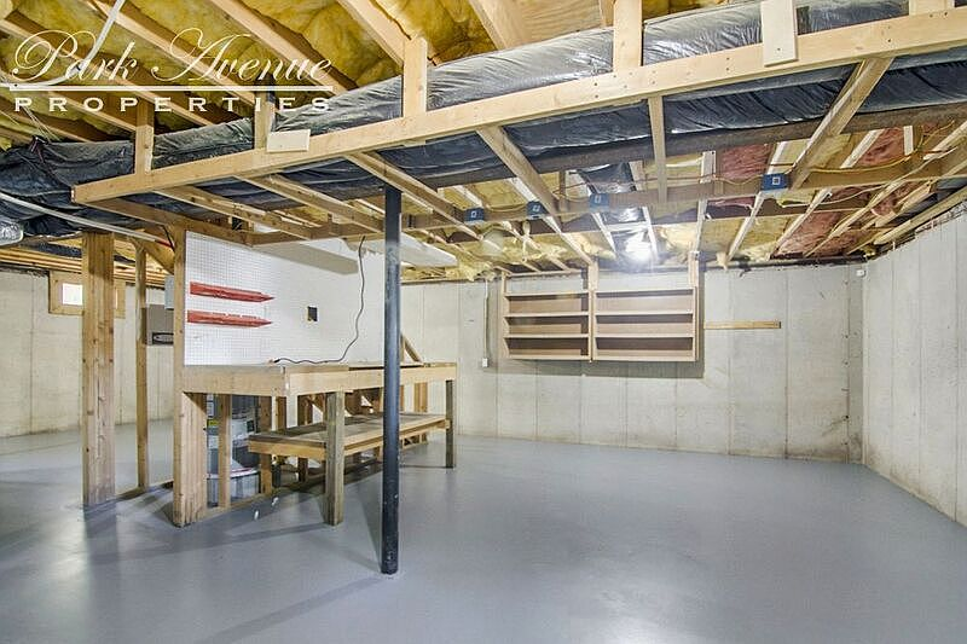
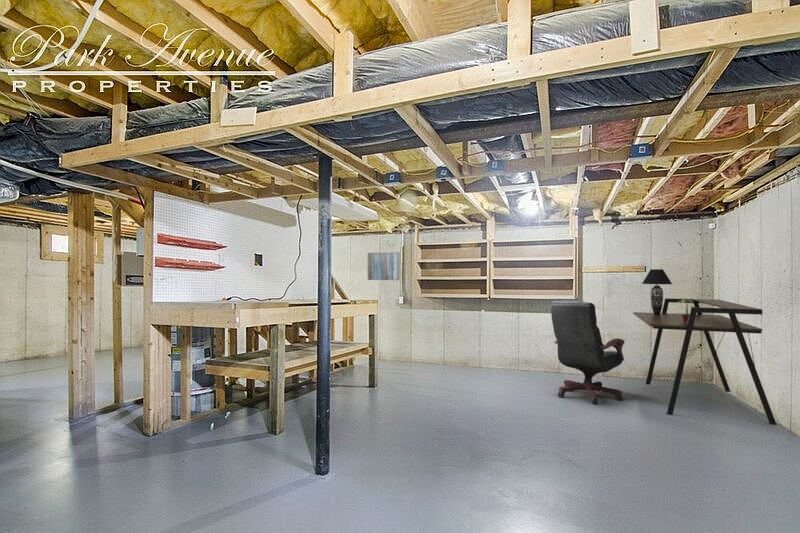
+ office chair (586, 347)
+ potted plant (687, 310)
+ wall art (383, 266)
+ desk (687, 350)
+ table lamp (656, 291)
